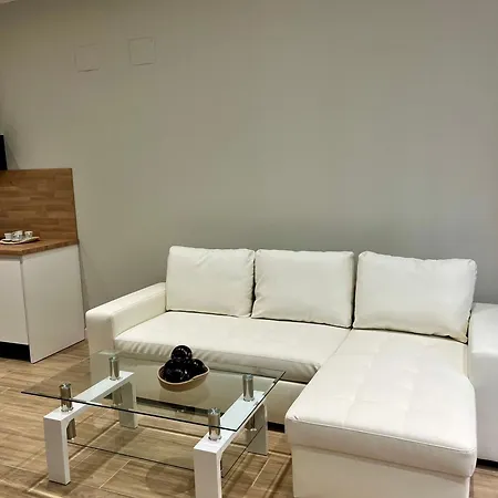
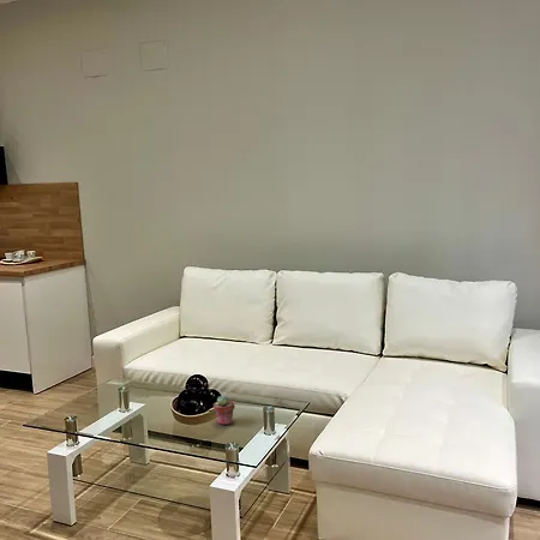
+ potted succulent (223, 408)
